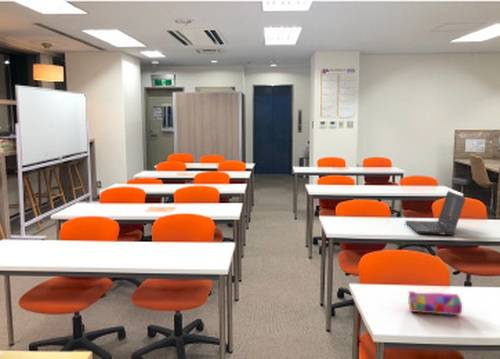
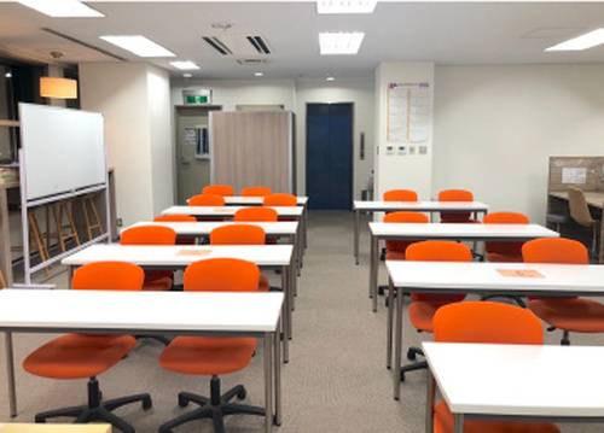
- pencil case (434, 302)
- laptop computer (440, 213)
